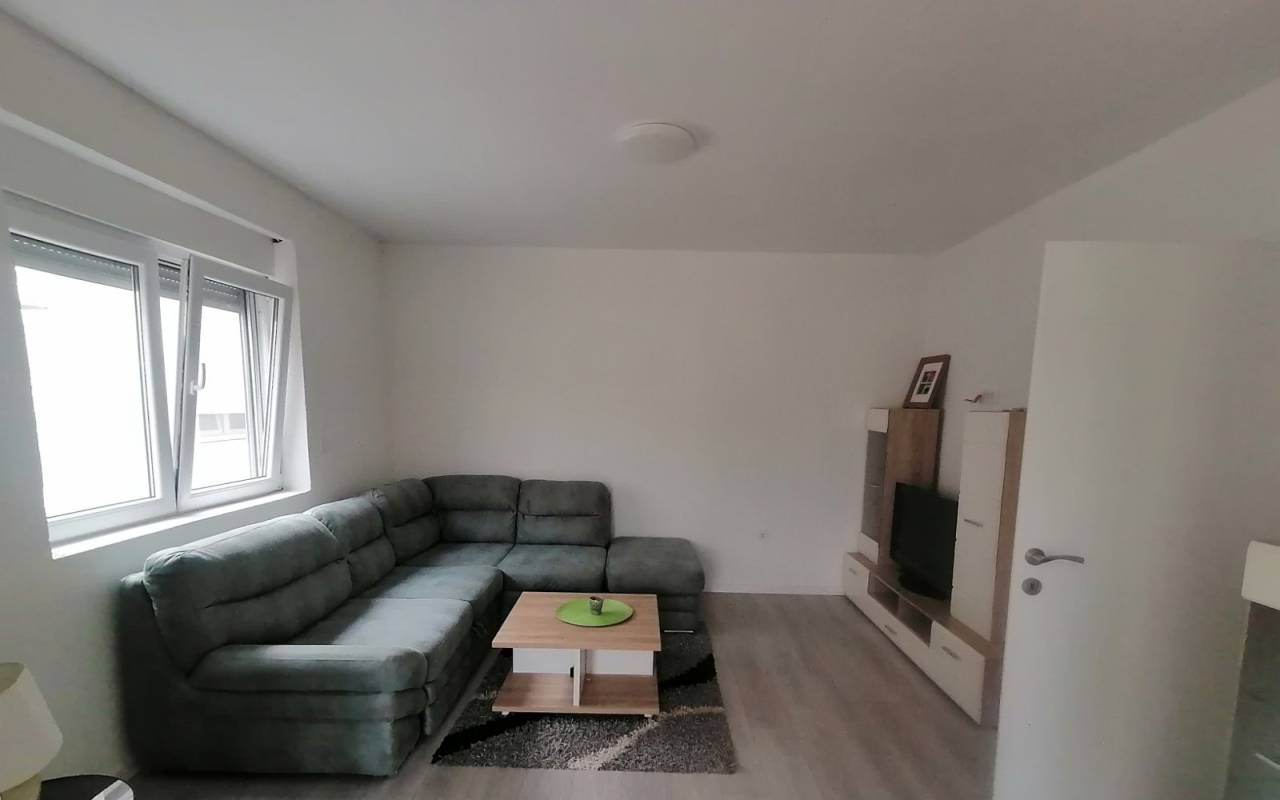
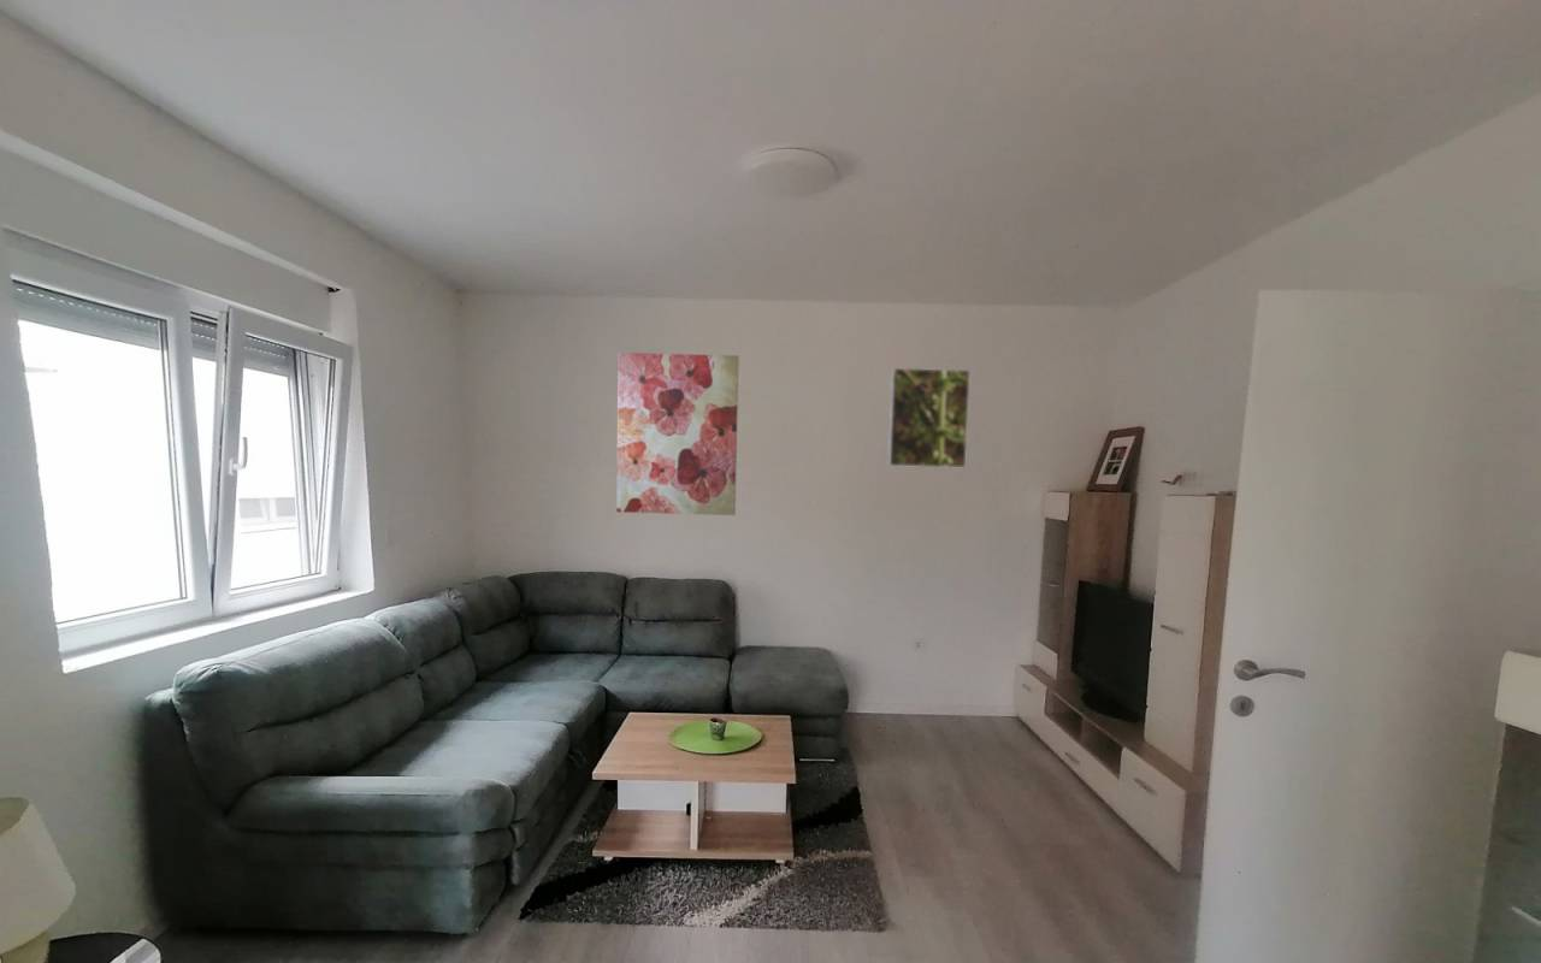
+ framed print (928, 418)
+ wall art (677, 435)
